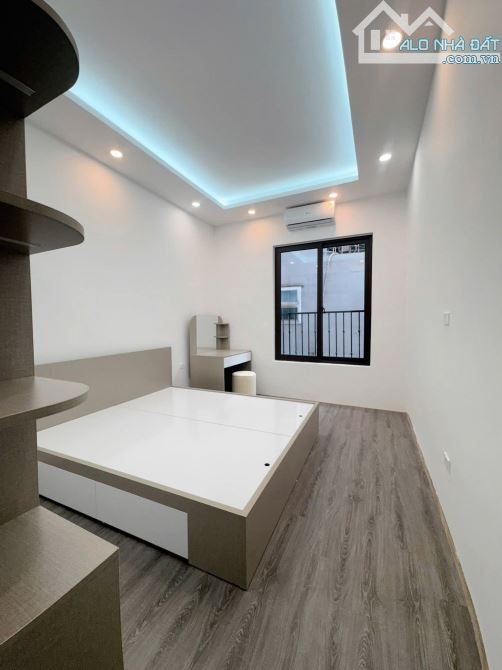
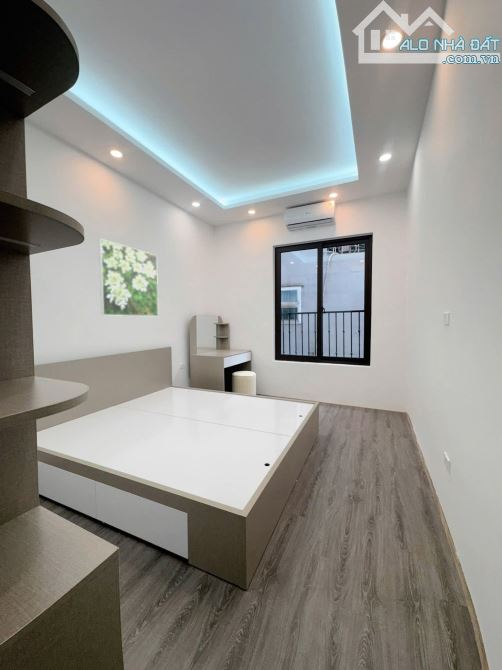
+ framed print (131, 282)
